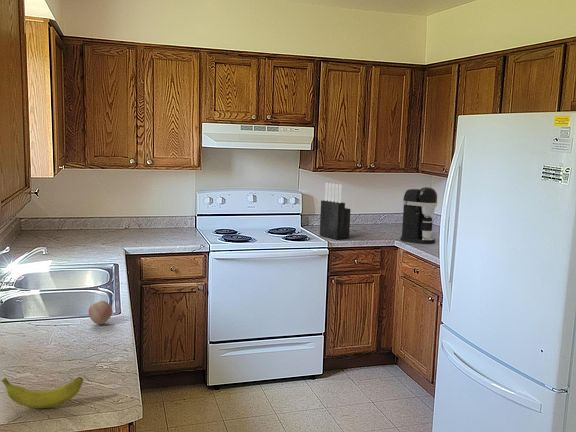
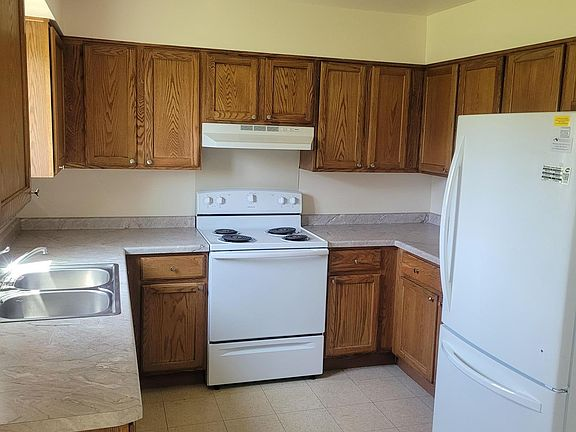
- banana (43, 392)
- apple (100, 312)
- coffee maker (419, 214)
- knife block (336, 210)
